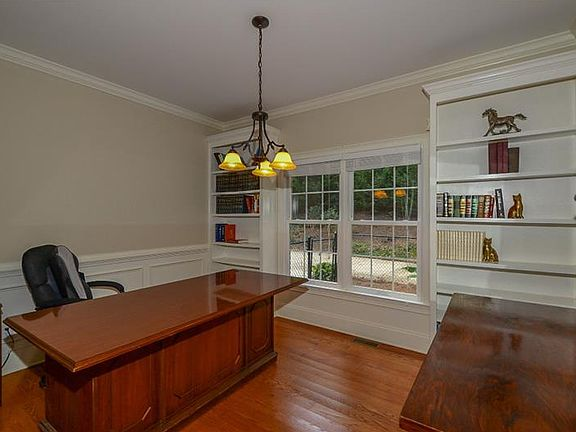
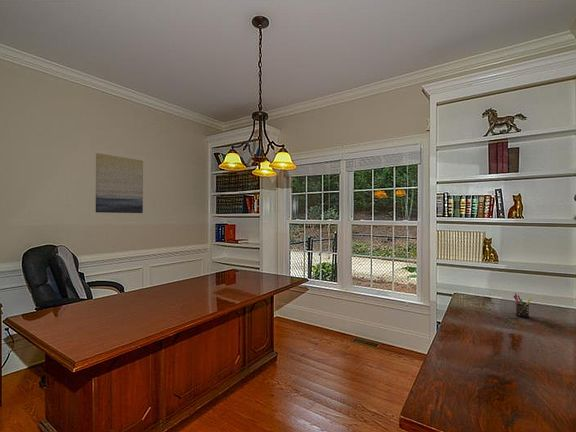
+ wall art (120, 185)
+ pen holder (521, 305)
